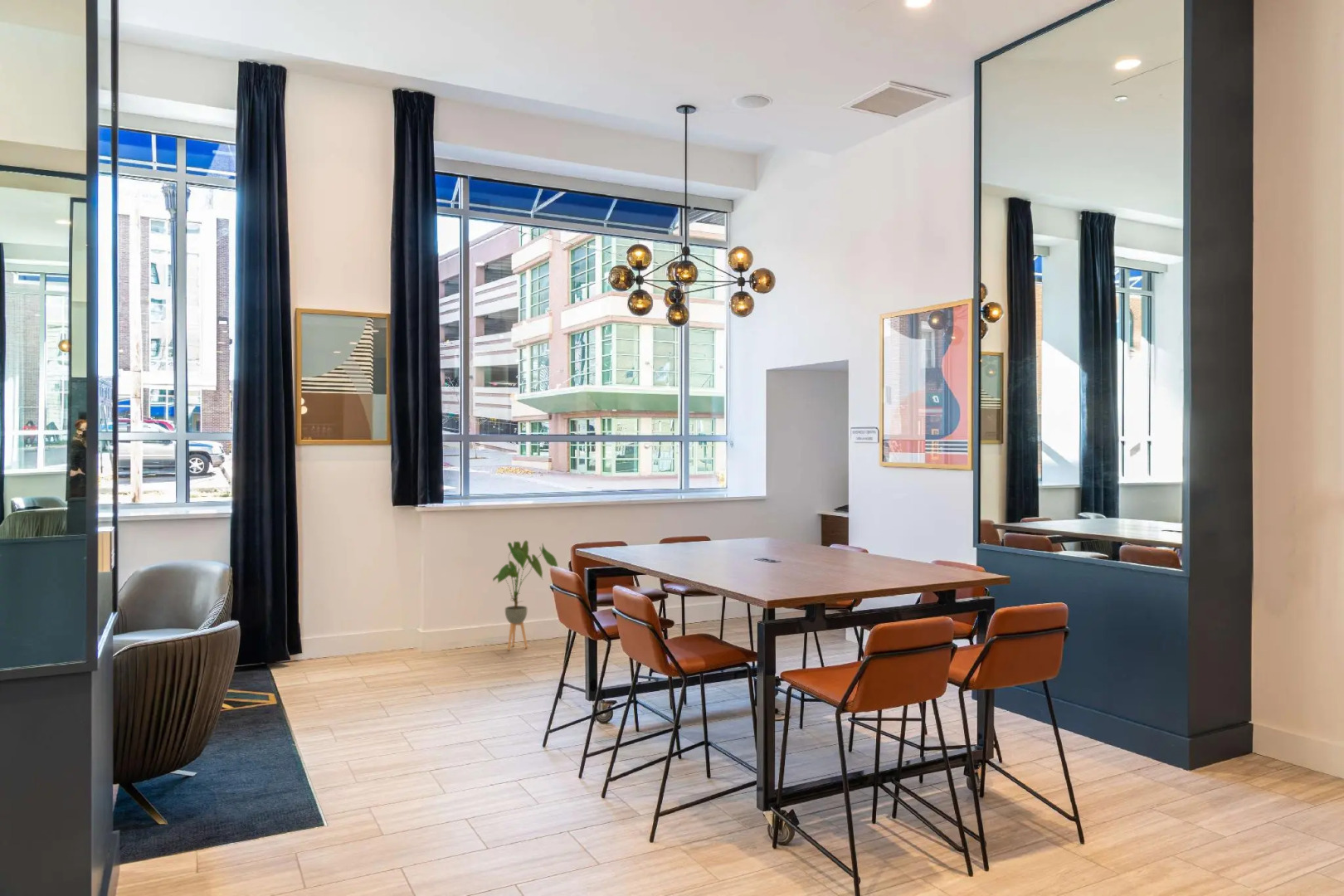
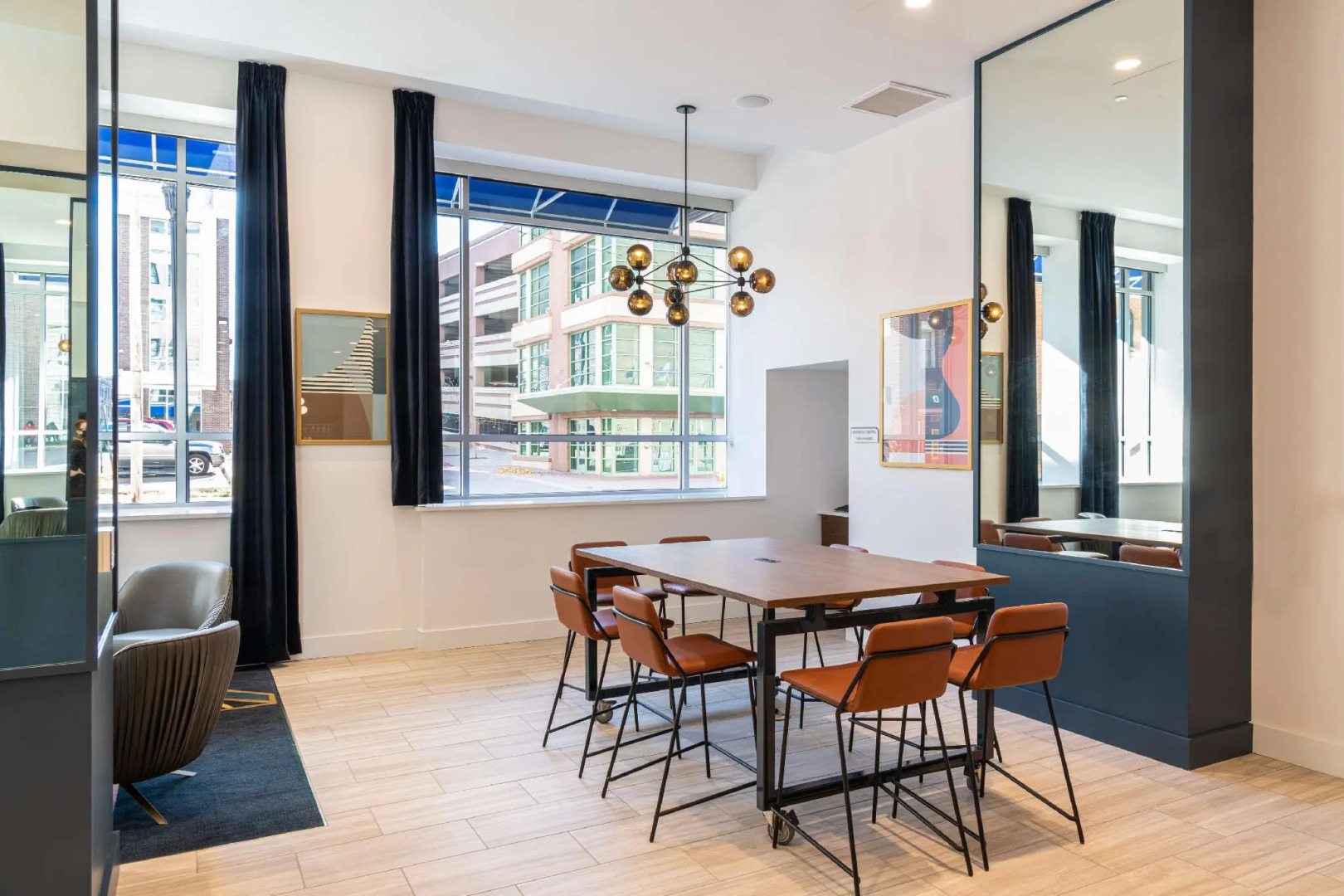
- house plant (519, 593)
